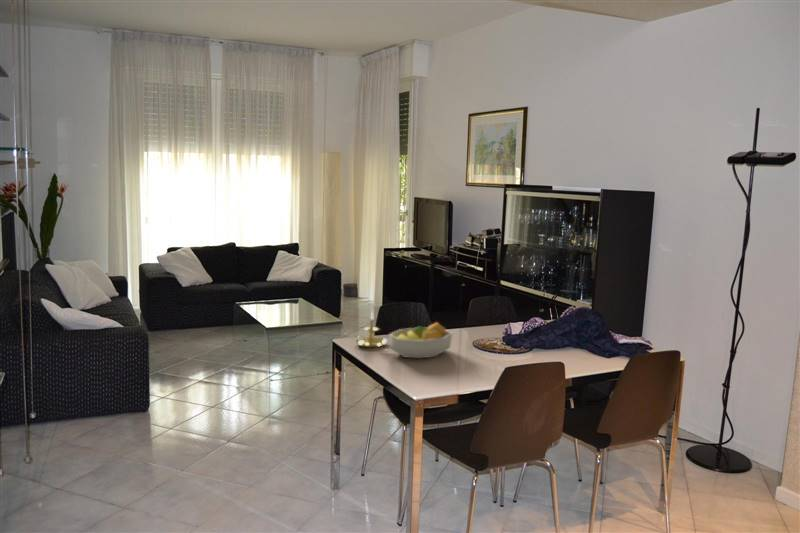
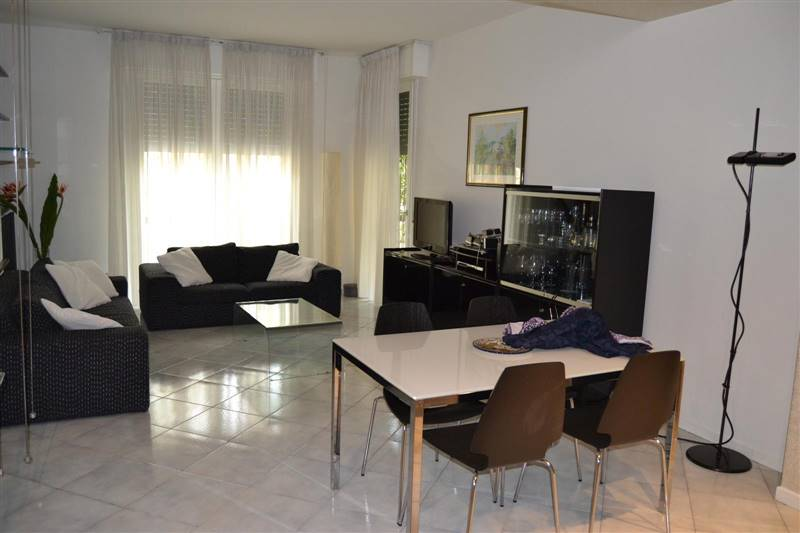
- candle holder (370, 327)
- fruit bowl (421, 338)
